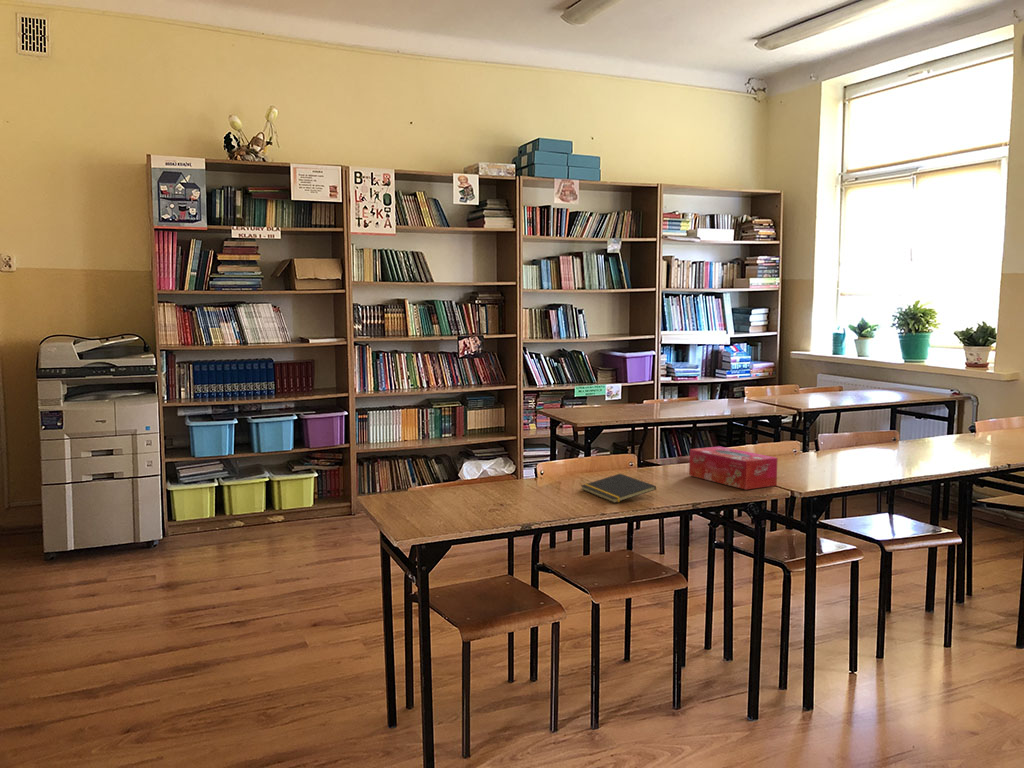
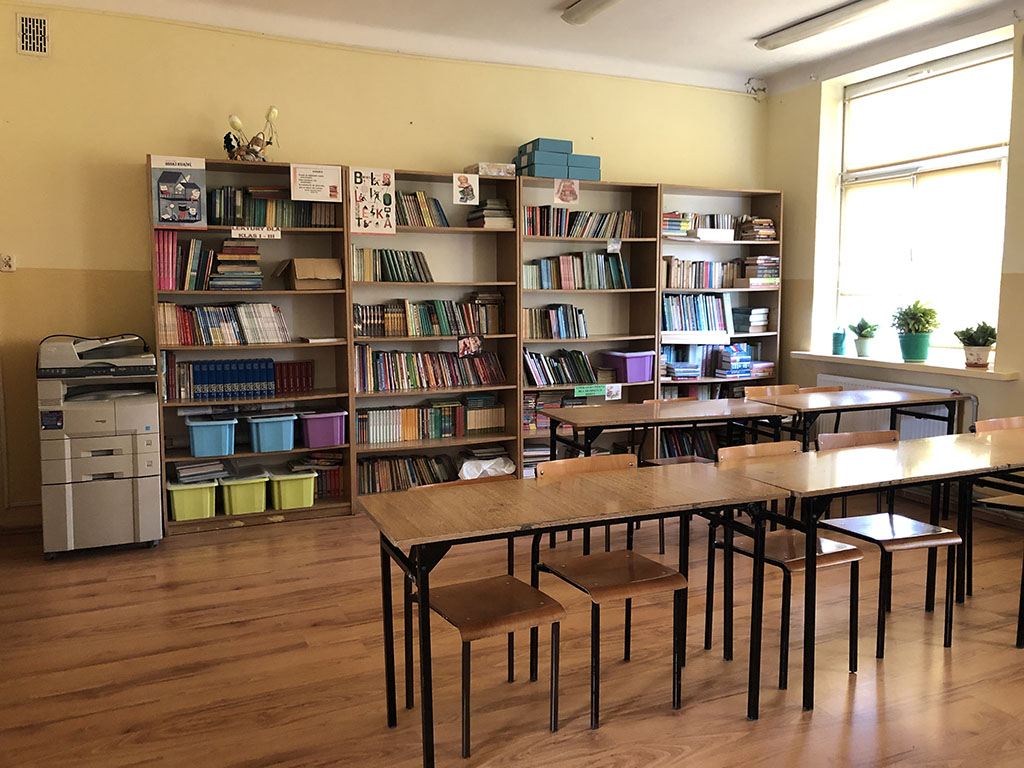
- tissue box (731, 466)
- notepad (617, 487)
